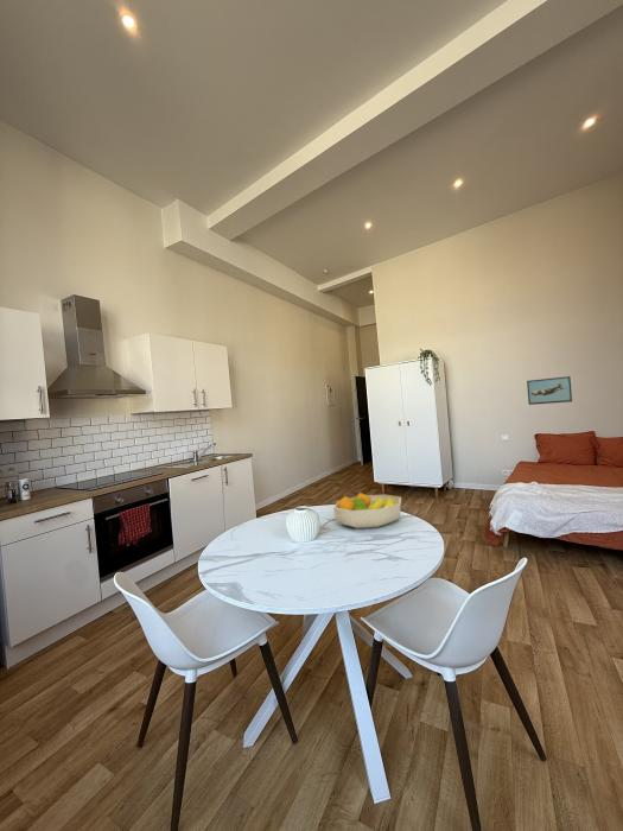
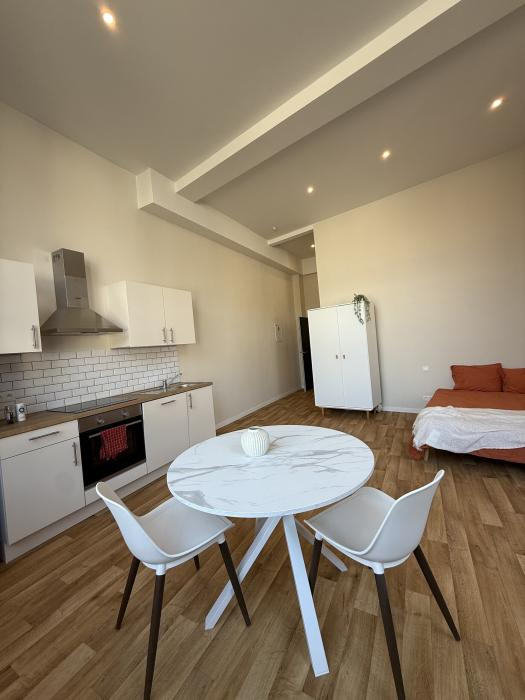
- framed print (548, 391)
- fruit bowl (368, 507)
